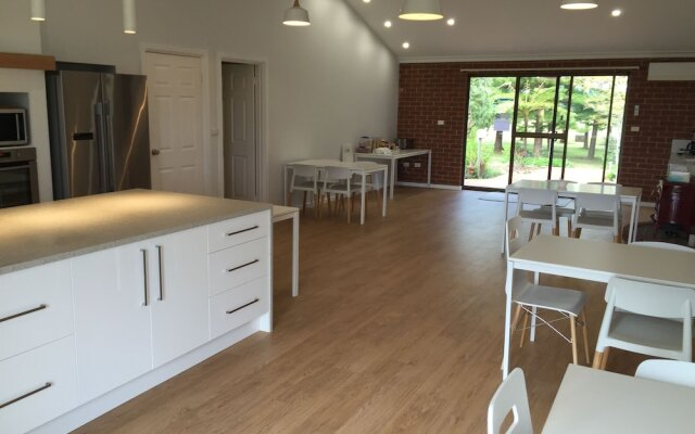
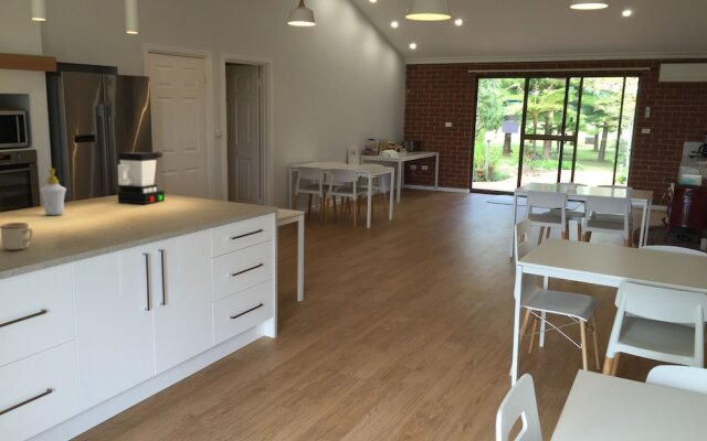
+ soap bottle (53, 191)
+ coffee maker (138, 178)
+ mug (18, 236)
